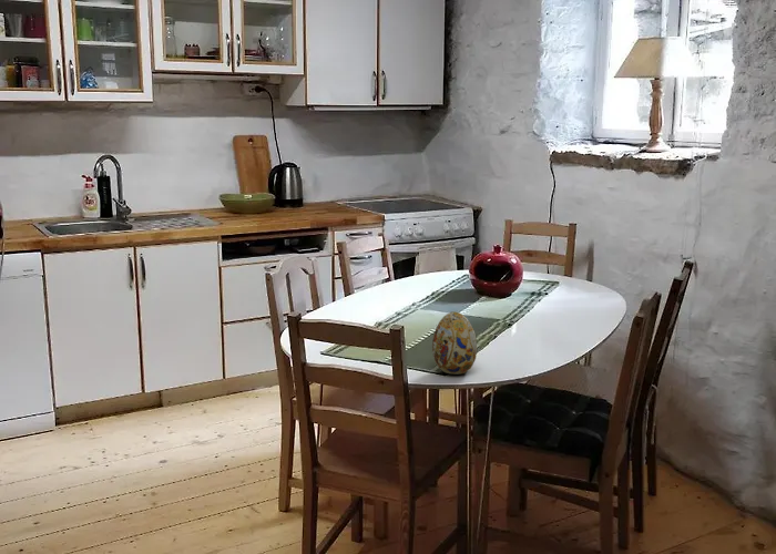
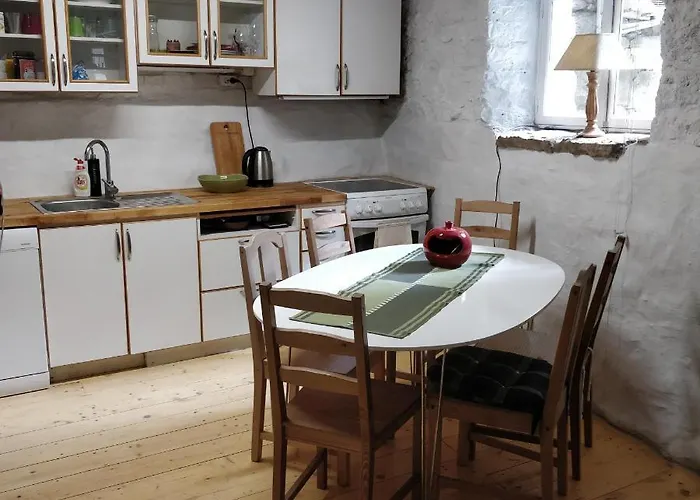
- decorative egg (455, 341)
